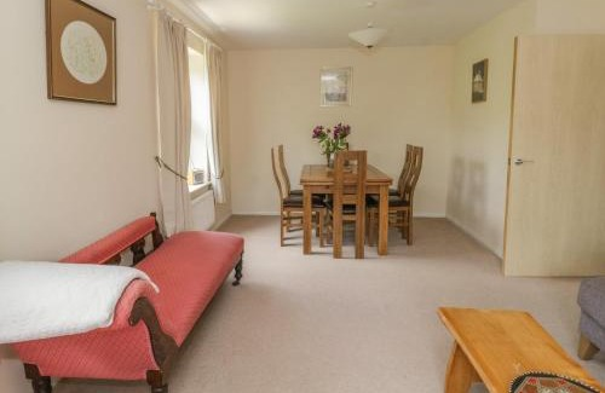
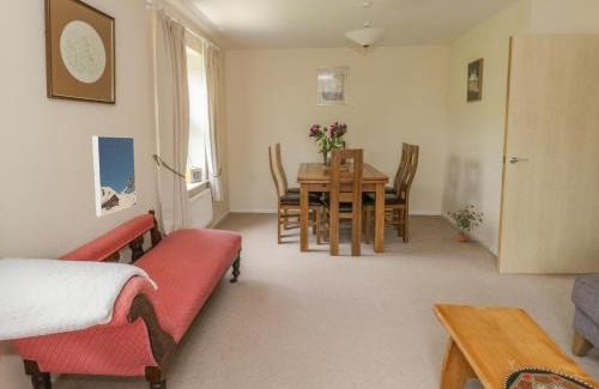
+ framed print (116, 174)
+ potted plant (462, 223)
